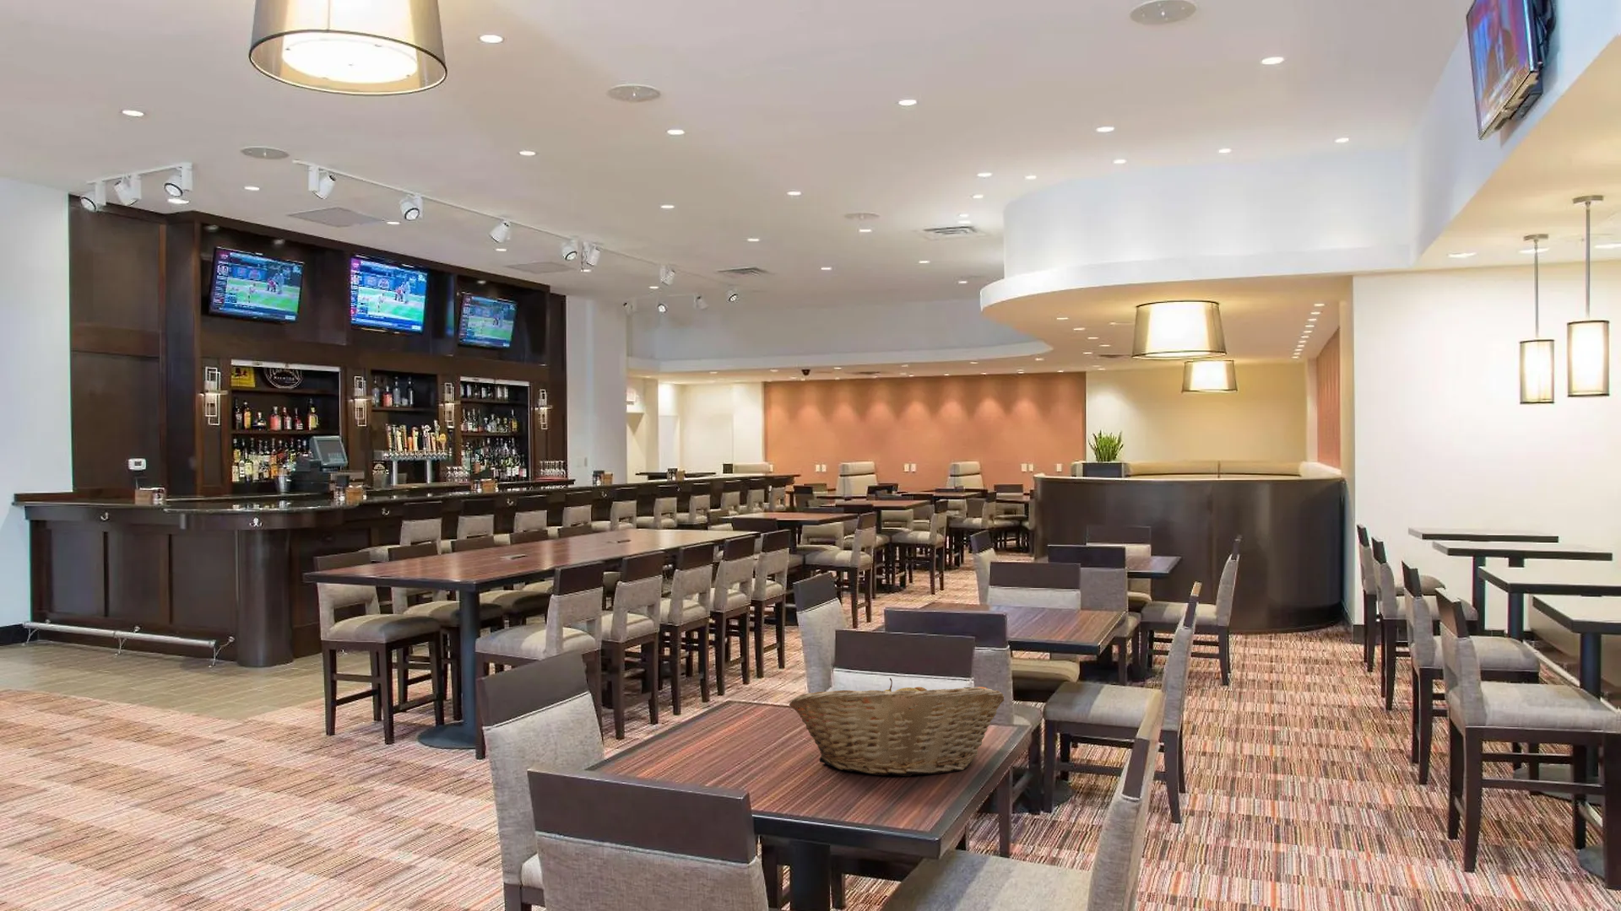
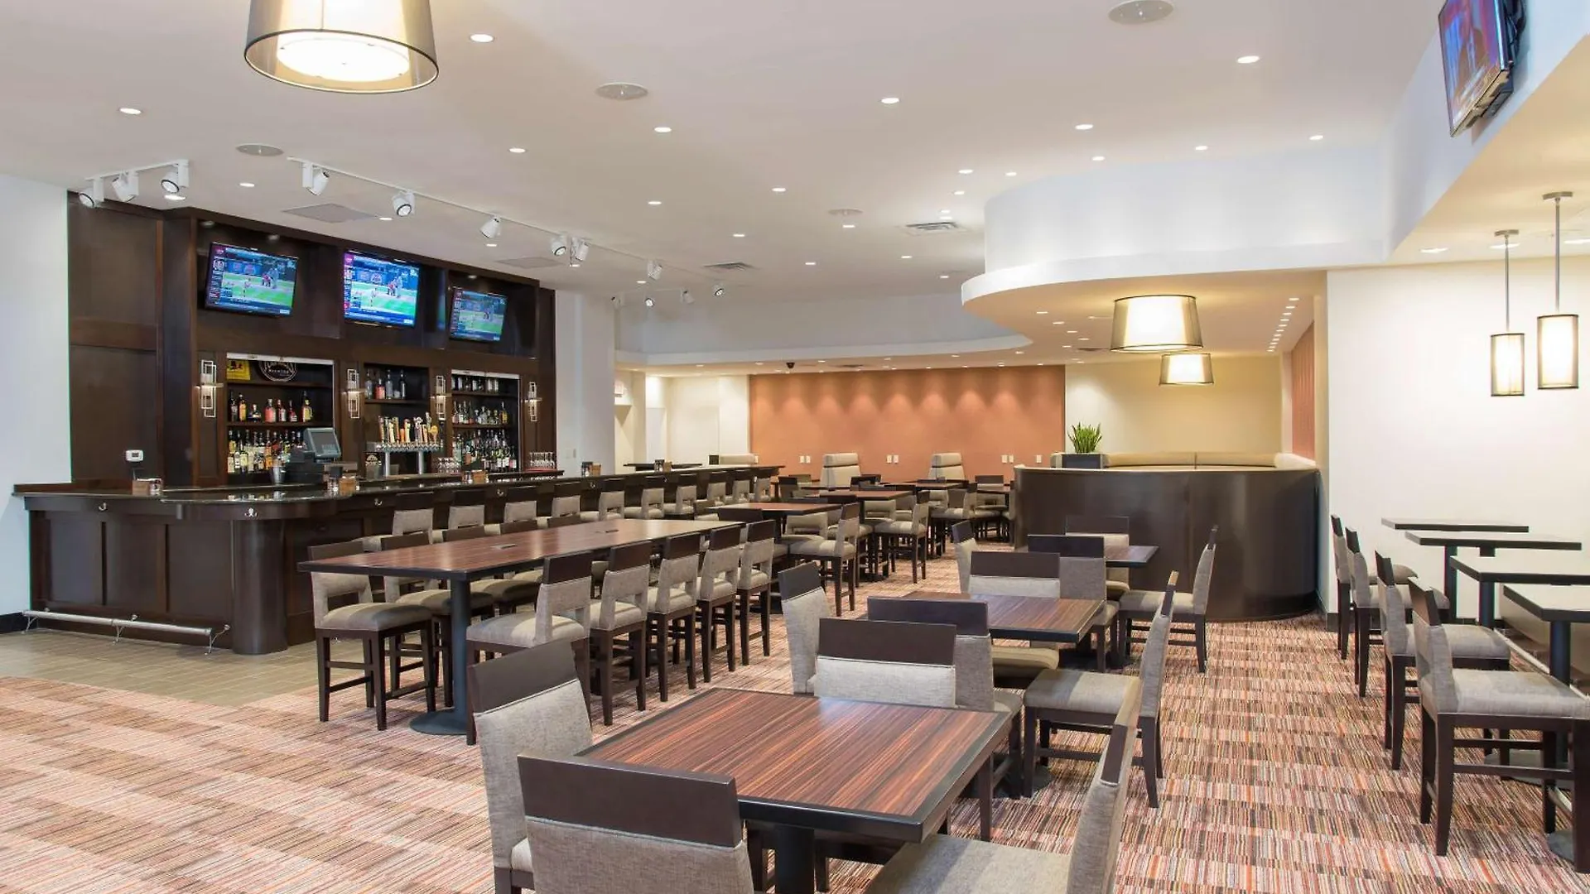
- fruit basket (896, 717)
